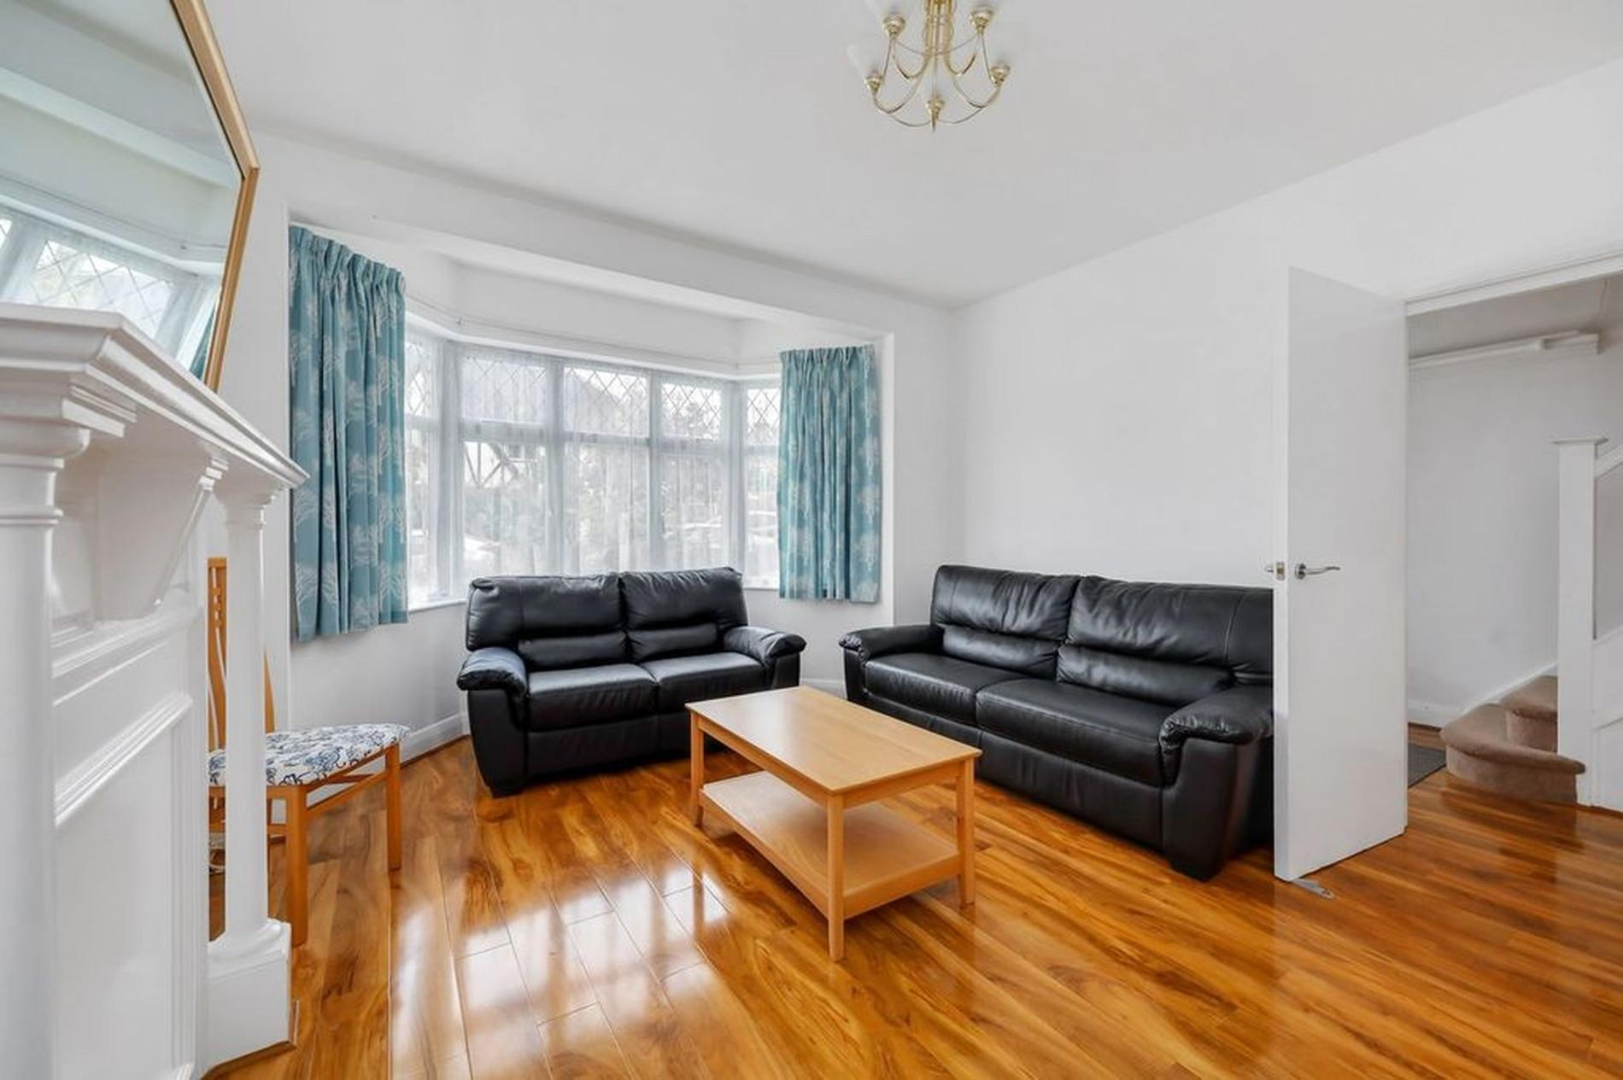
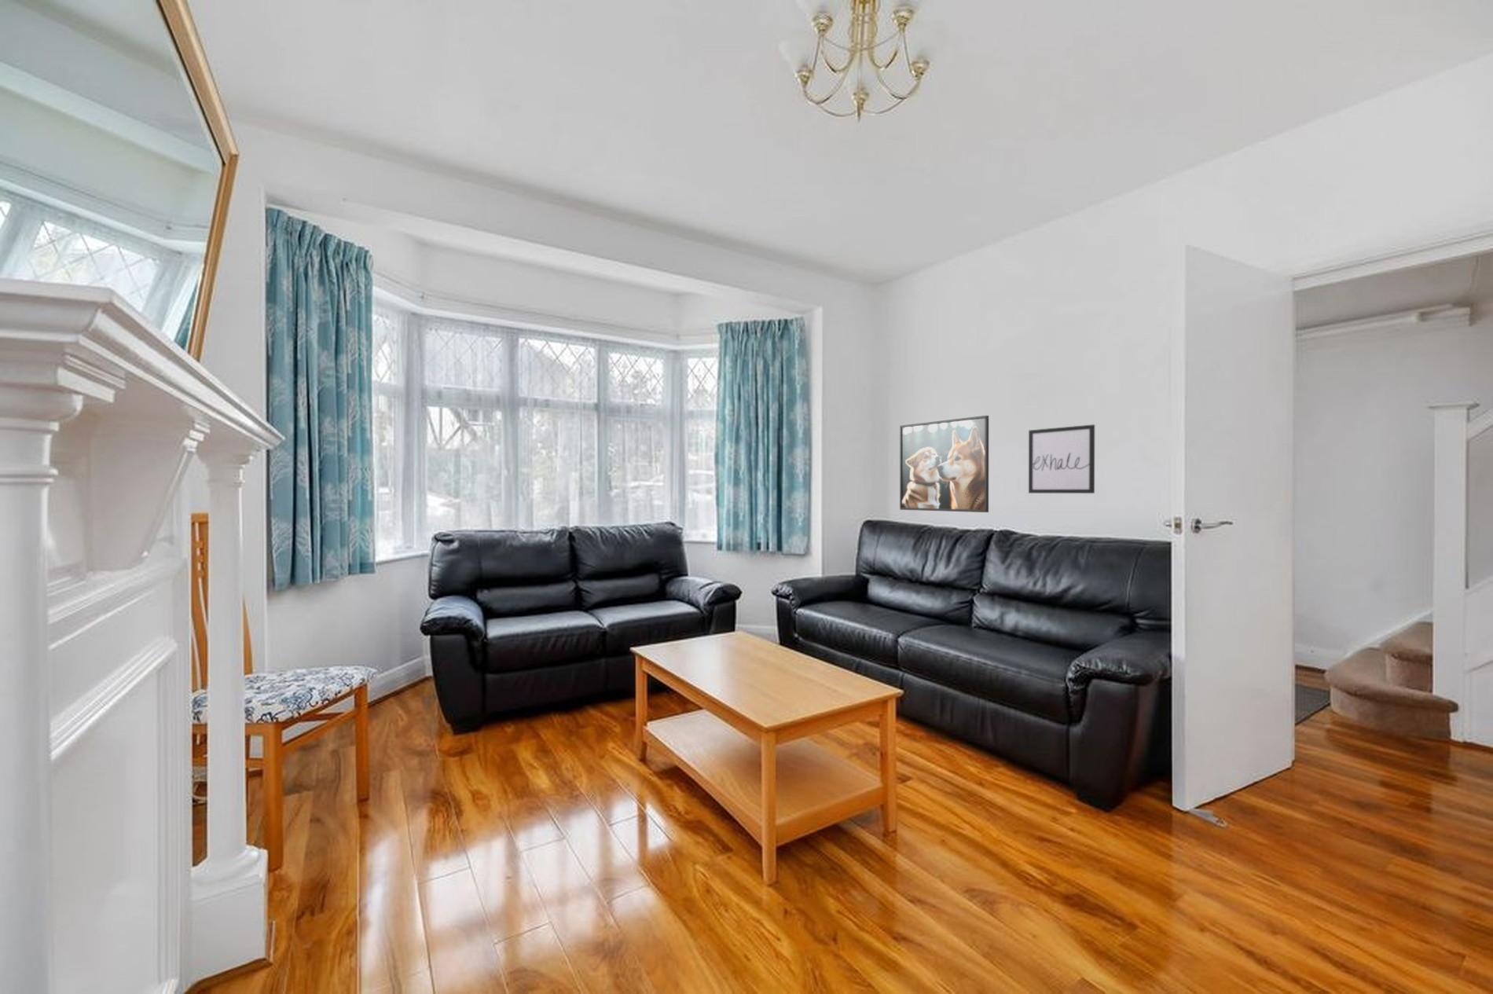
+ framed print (941, 466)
+ wall art (1060, 459)
